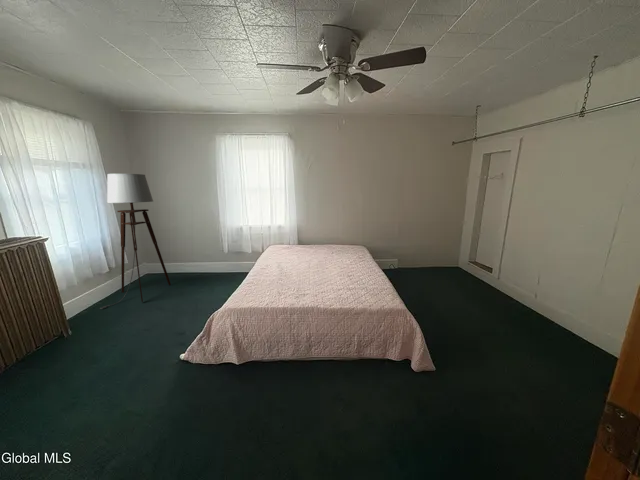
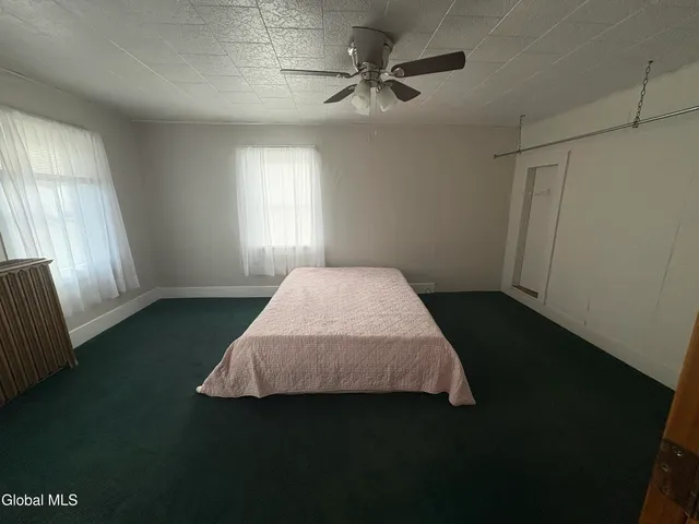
- floor lamp (124, 238)
